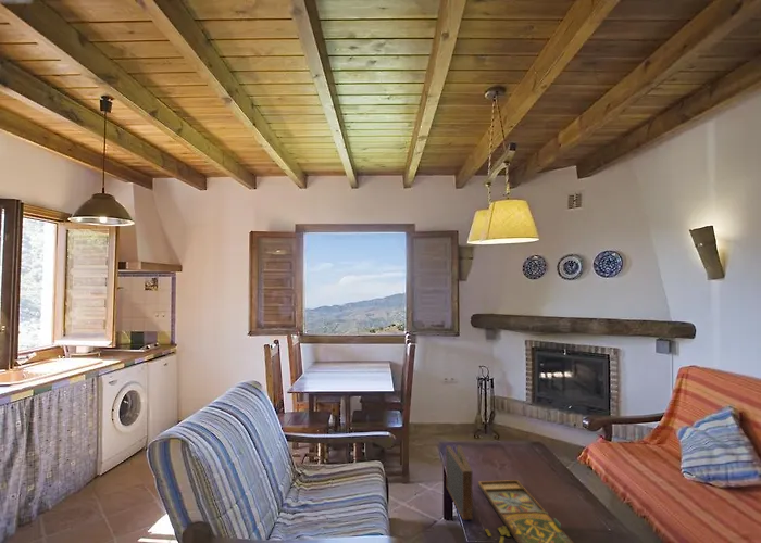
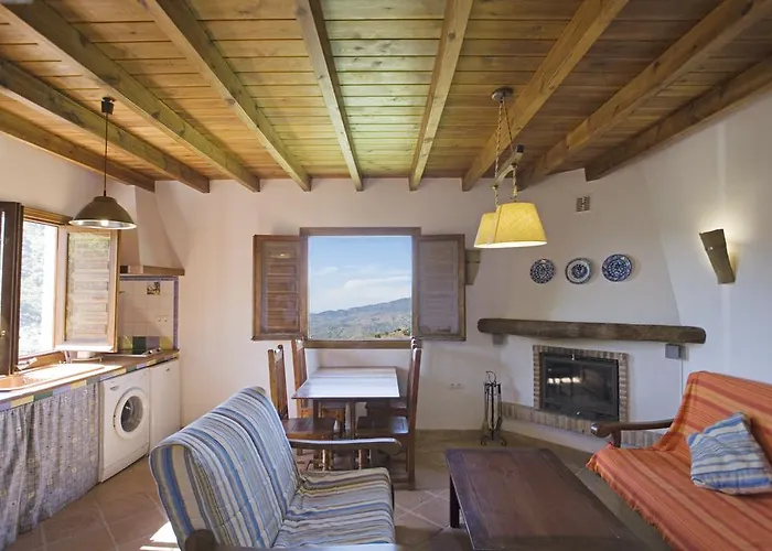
- board game (515, 493)
